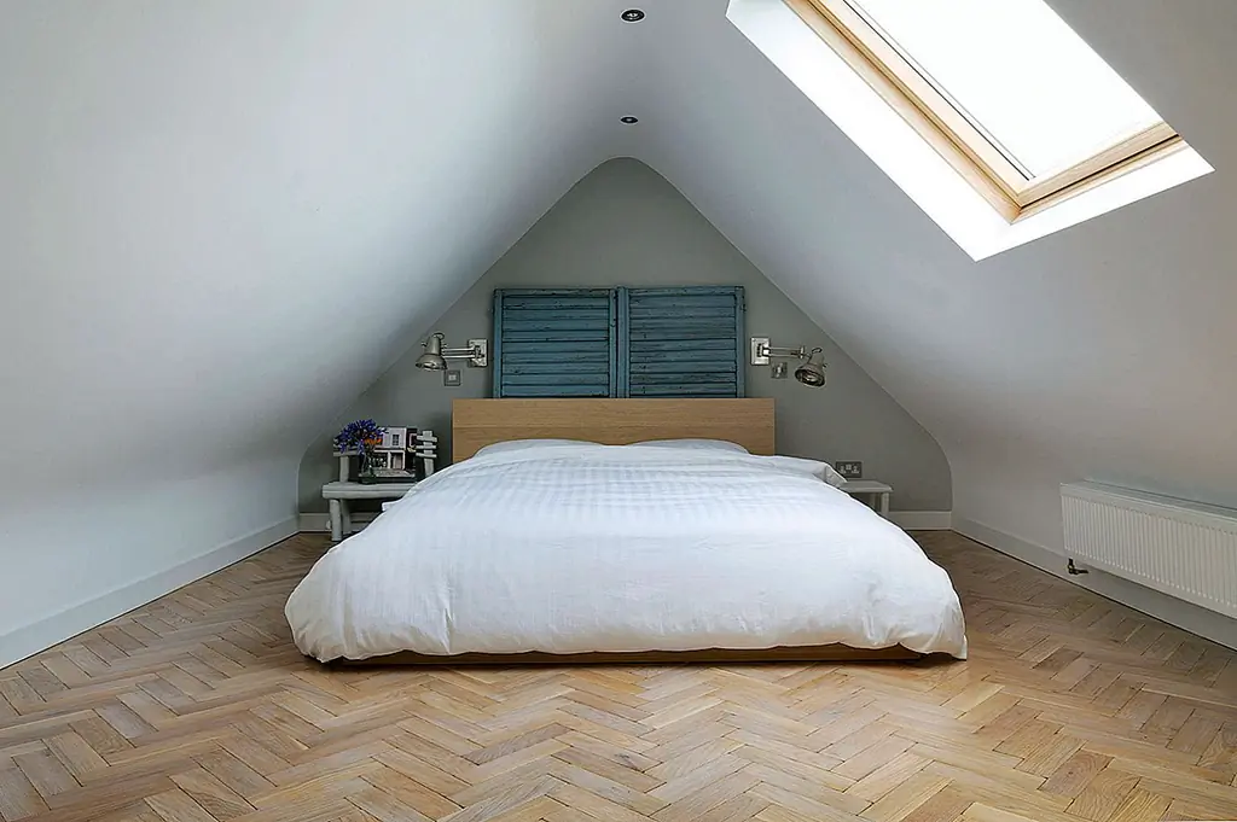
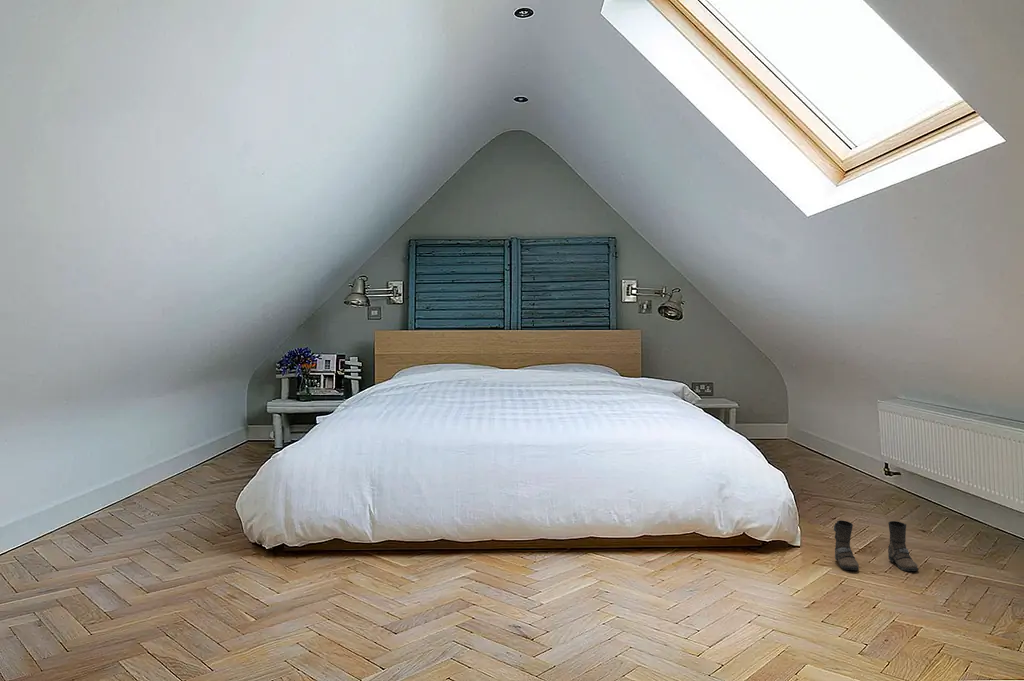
+ boots (888, 547)
